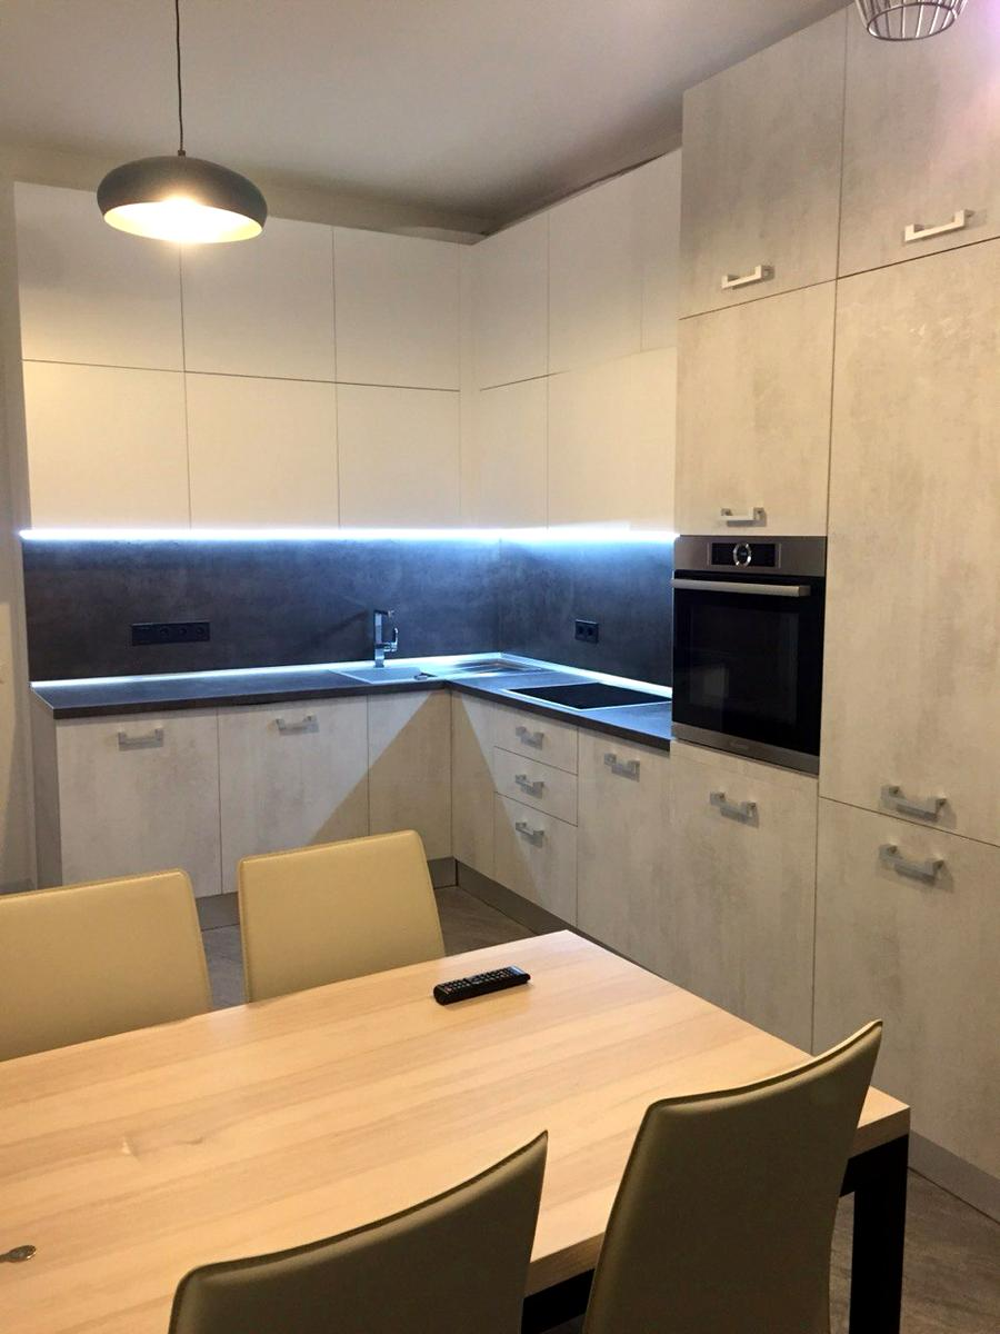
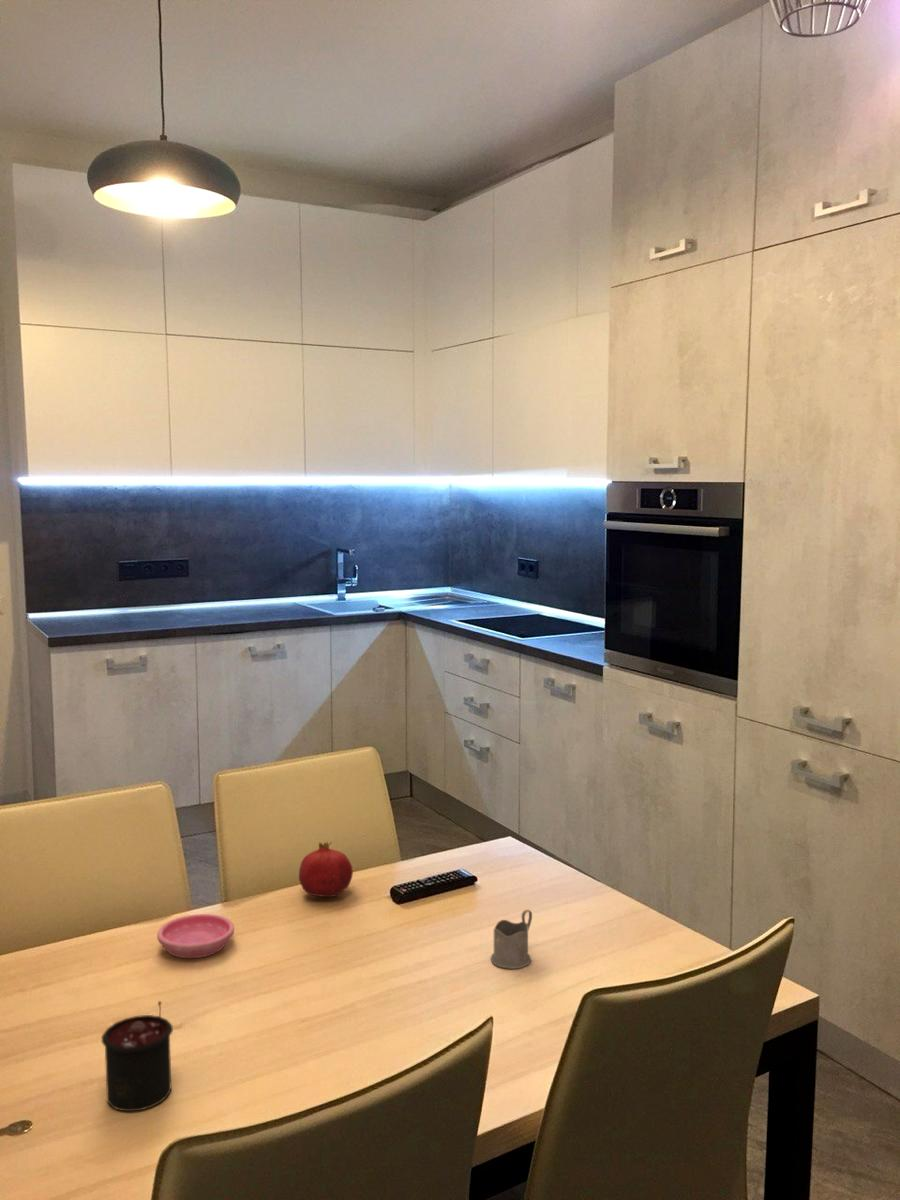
+ saucer (196, 937)
+ candle (137, 1047)
+ fruit (325, 868)
+ tea glass holder (514, 931)
